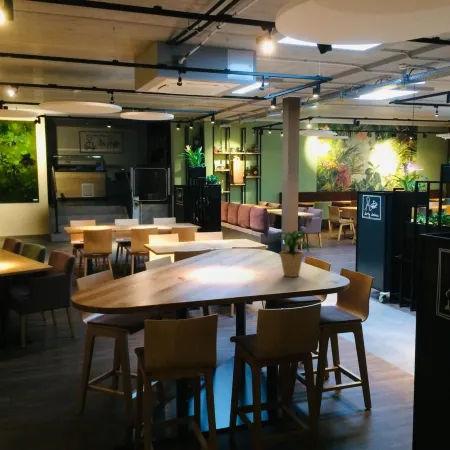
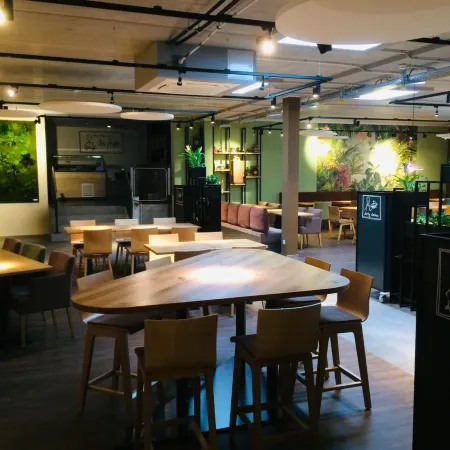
- potted plant (291, 253)
